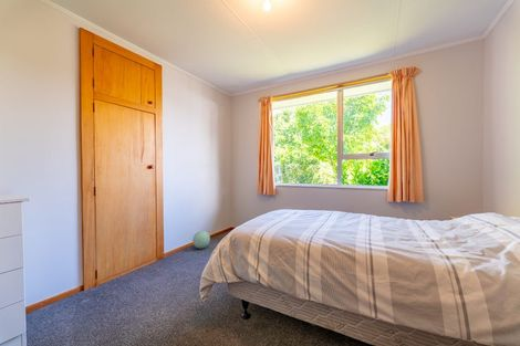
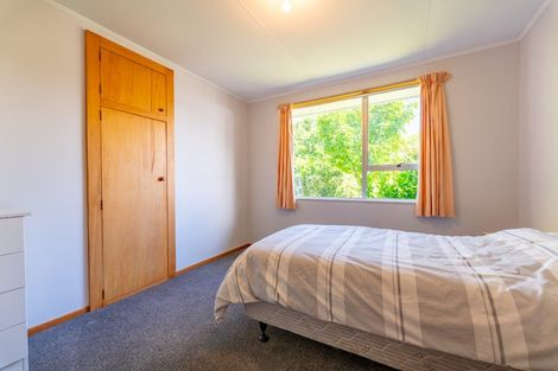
- ball (201, 239)
